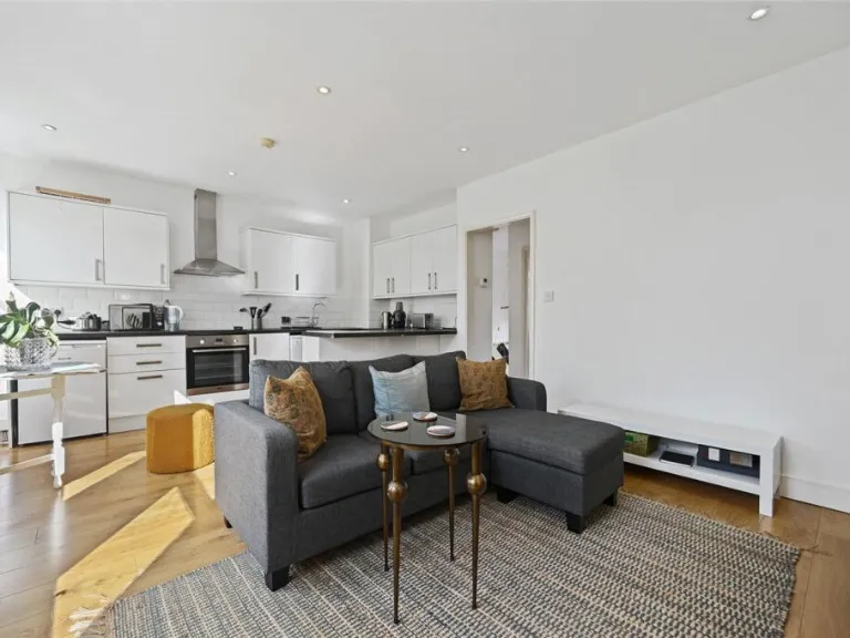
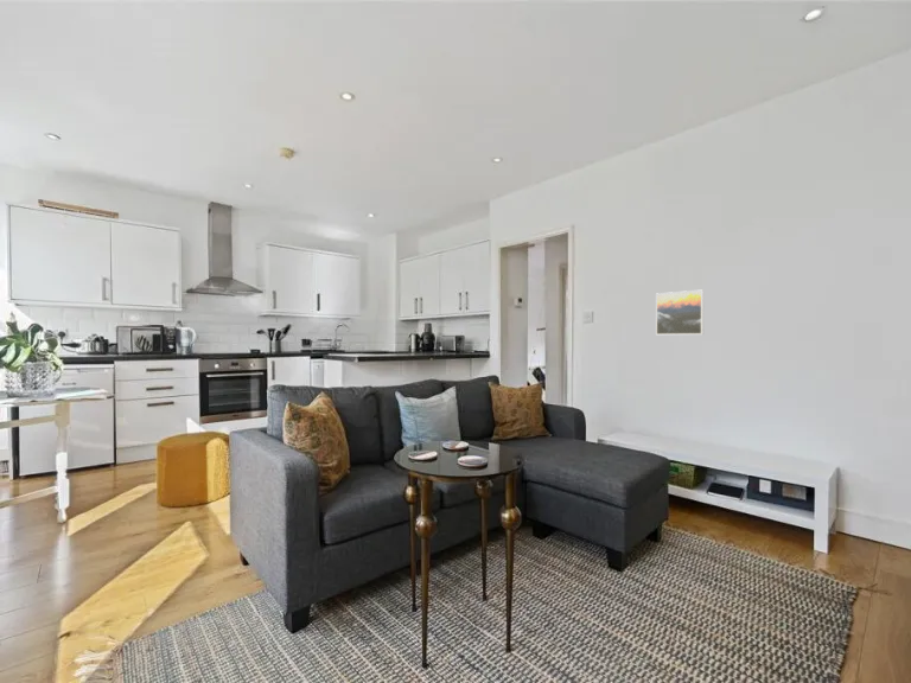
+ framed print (679, 313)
